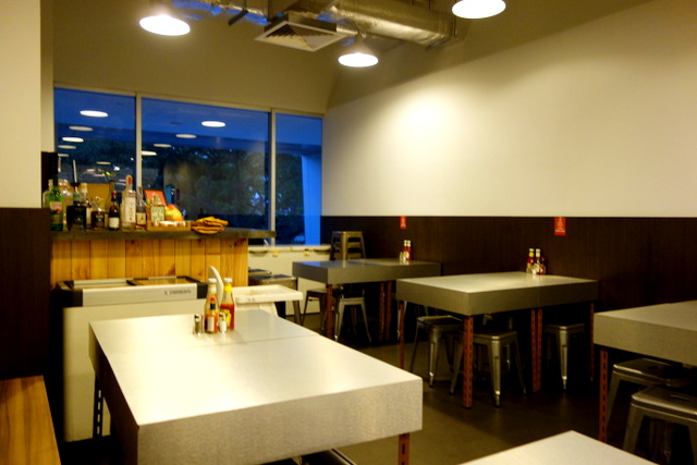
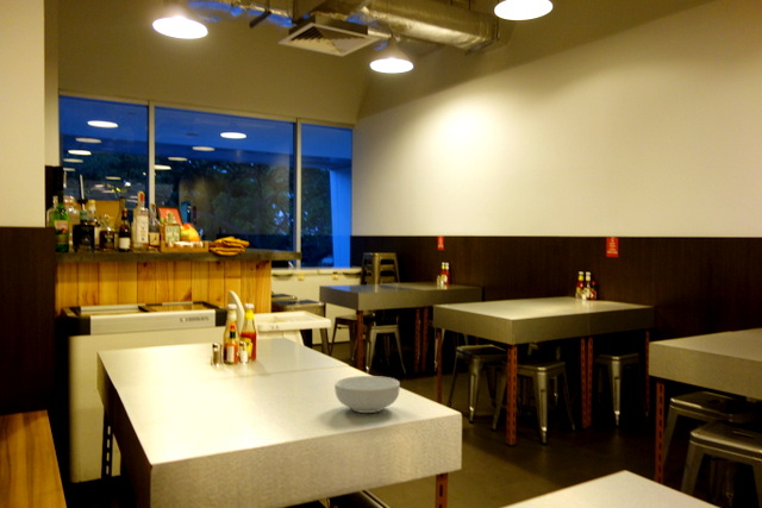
+ cereal bowl (367, 395)
